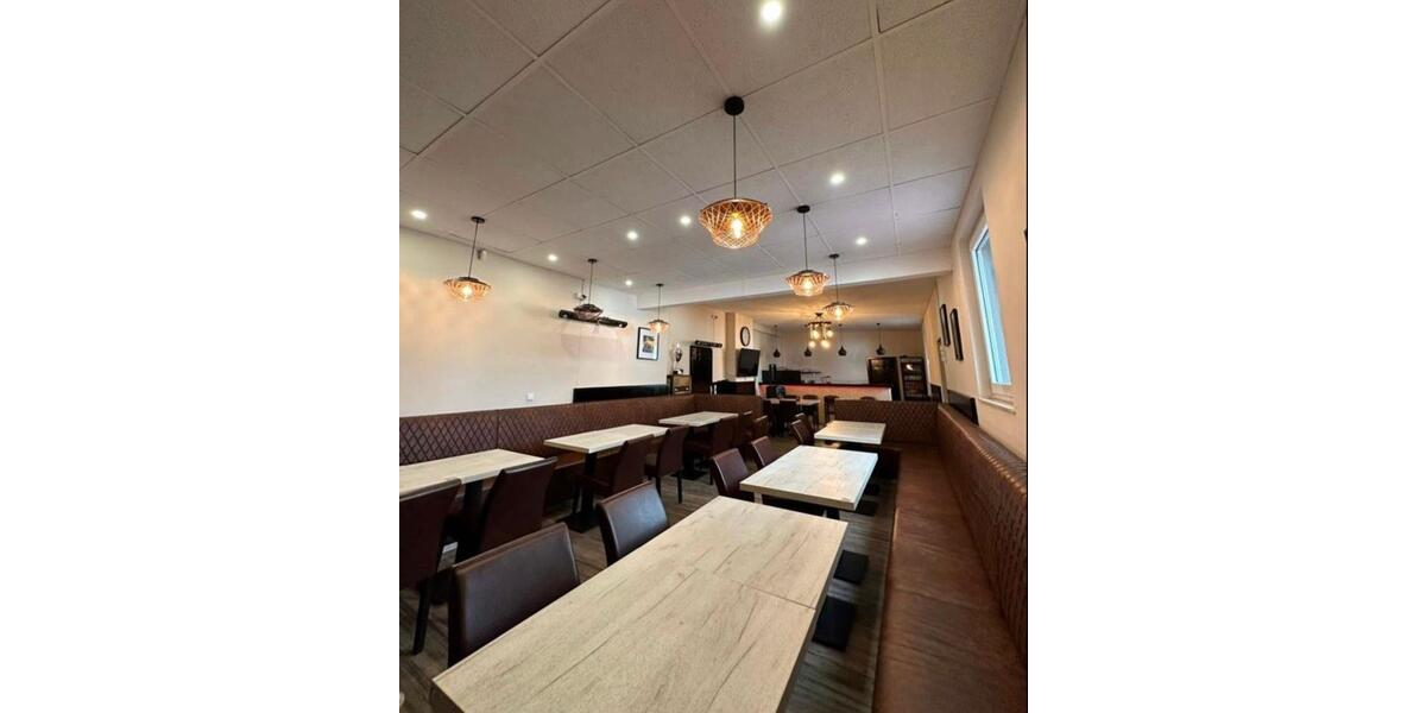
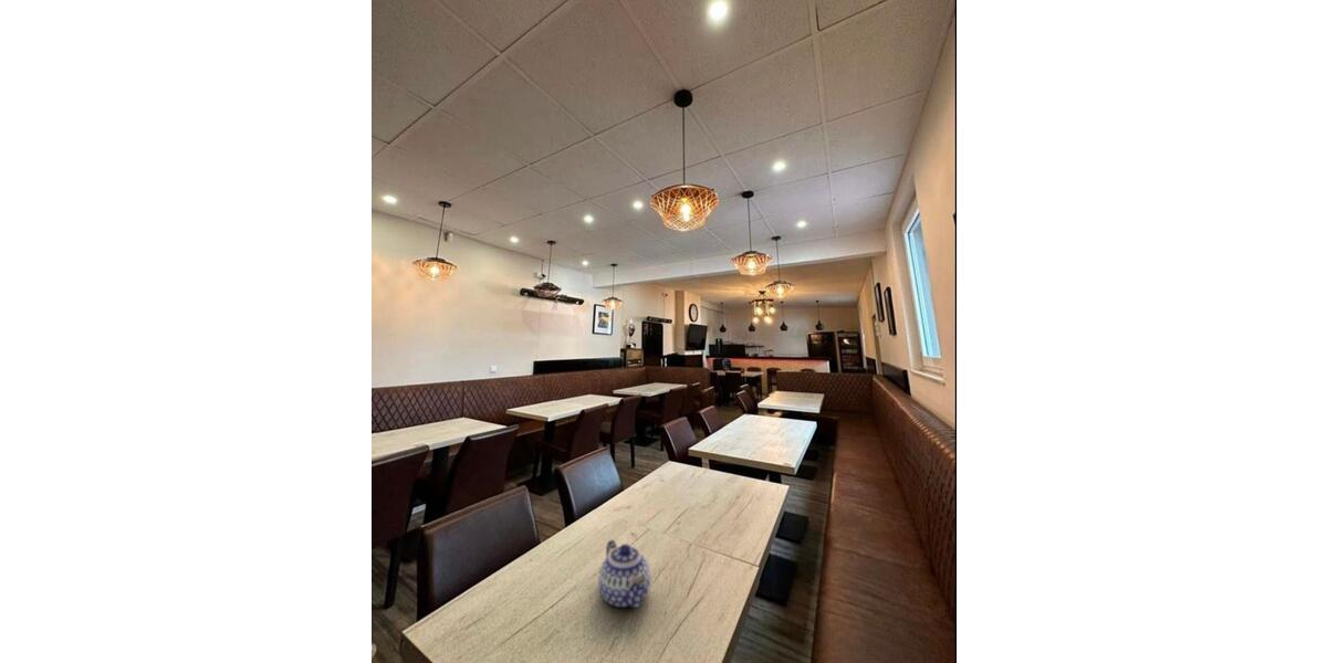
+ teapot (624, 568)
